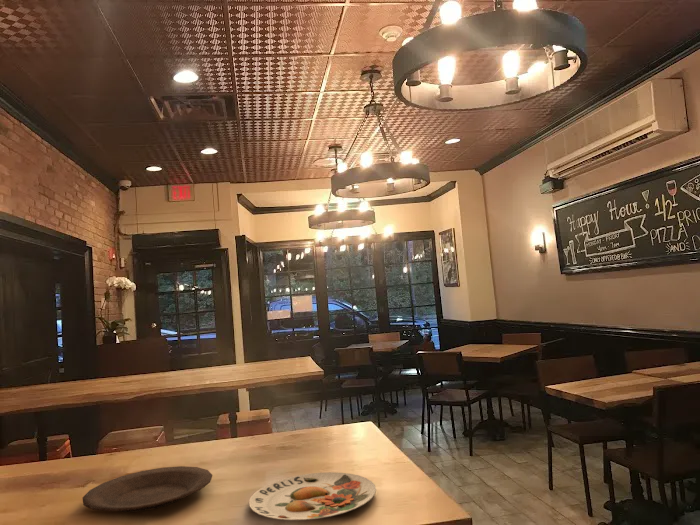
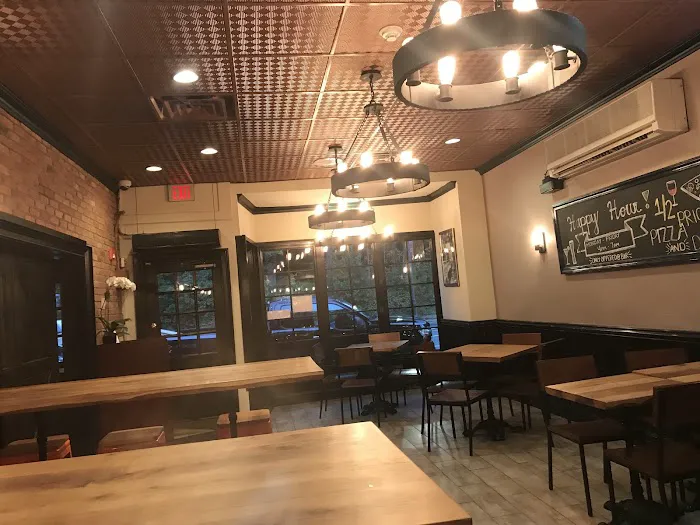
- plate (150, 491)
- plate (313, 495)
